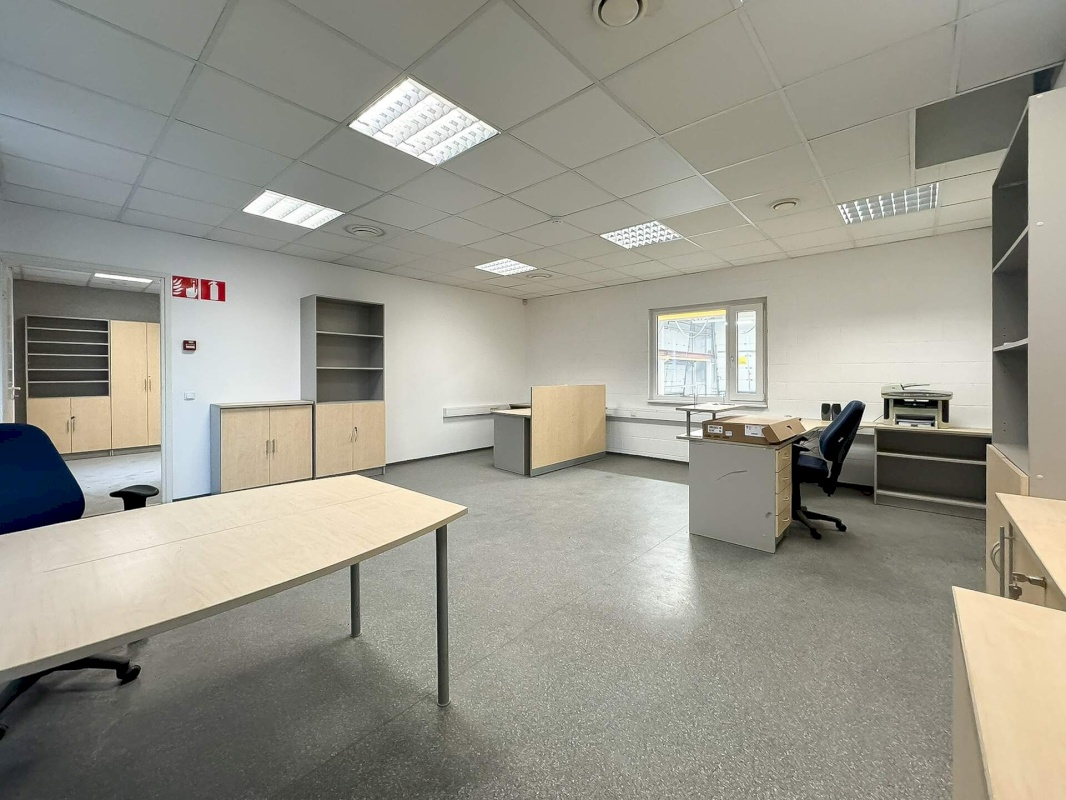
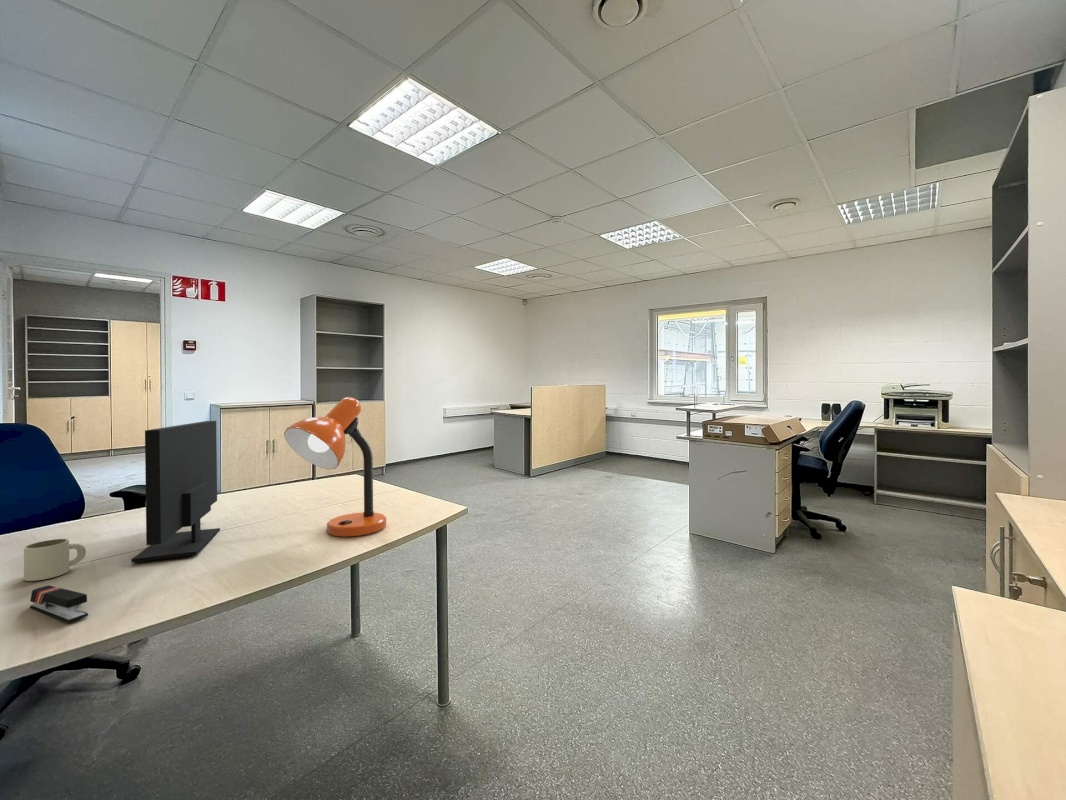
+ mug (56, 556)
+ monitor (179, 485)
+ stapler (58, 601)
+ desk lamp (338, 464)
